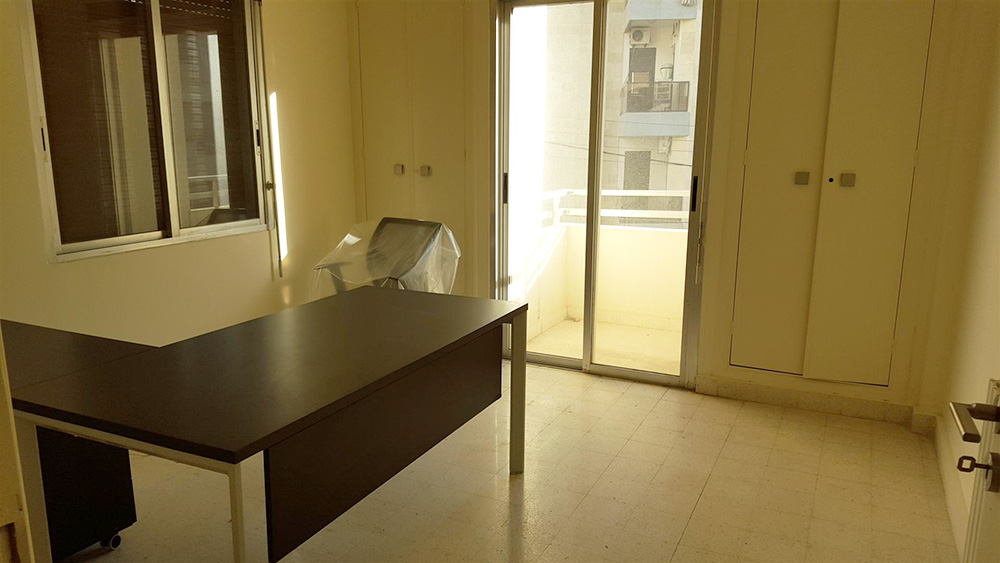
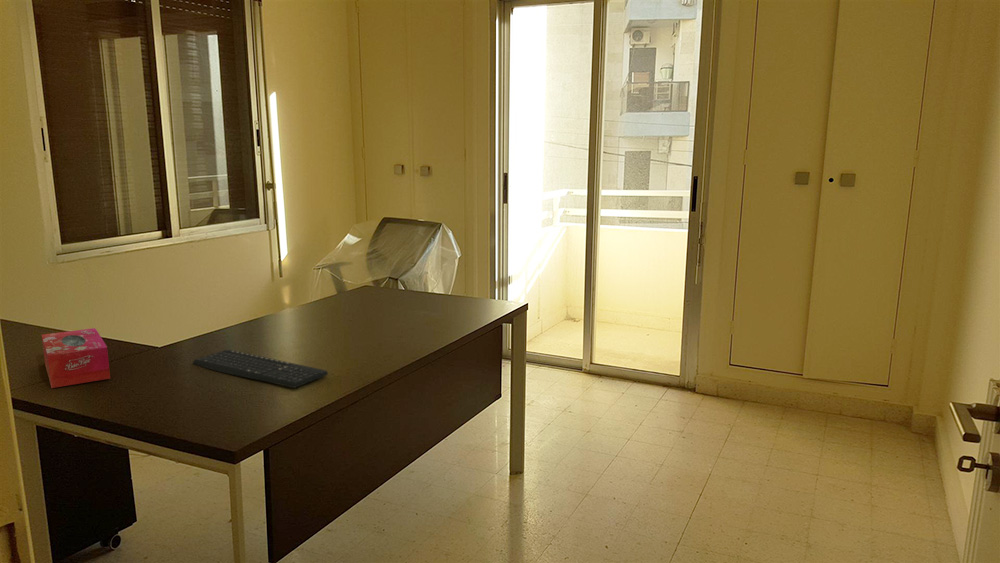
+ keyboard (257, 367)
+ tissue box (75, 355)
